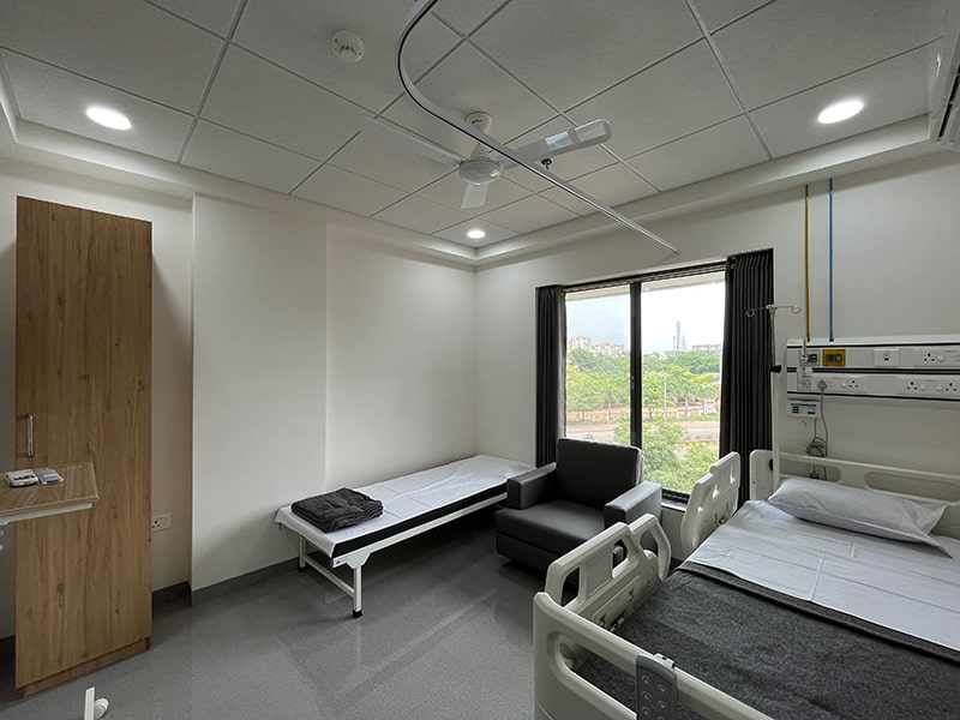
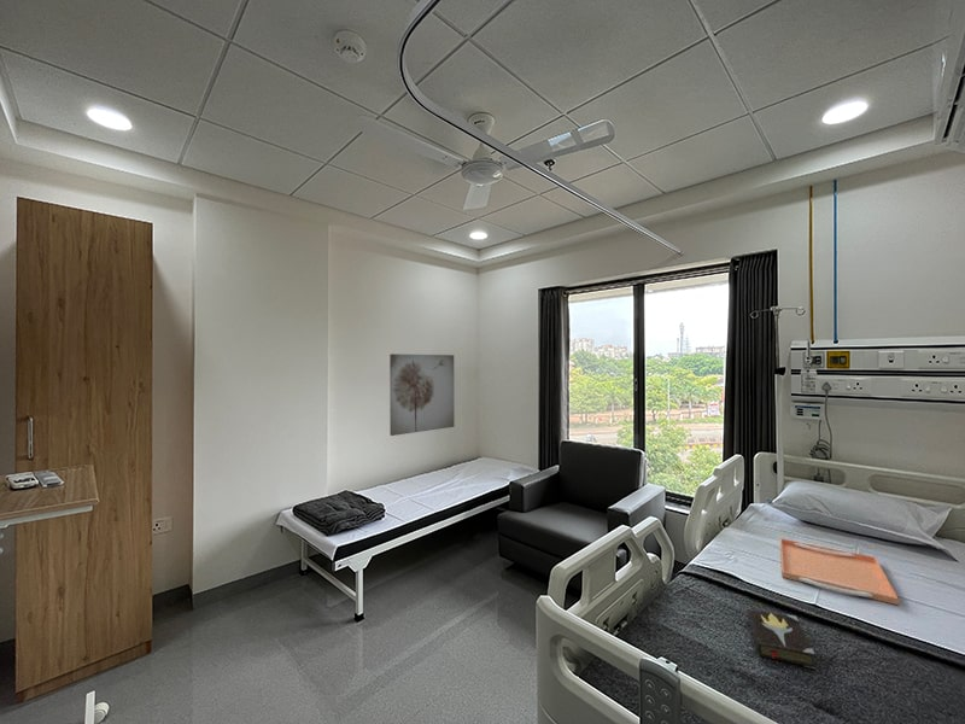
+ hardback book (778, 635)
+ serving tray (830, 566)
+ wall art (423, 392)
